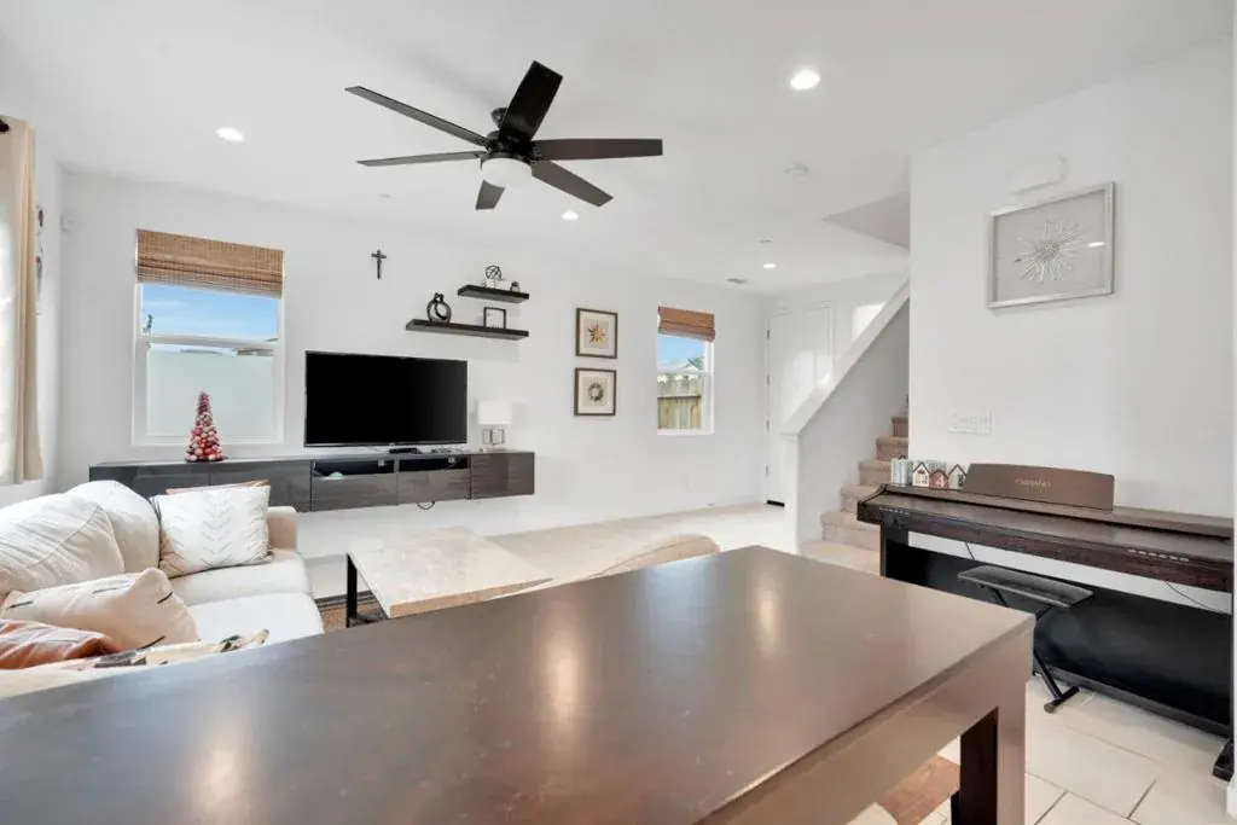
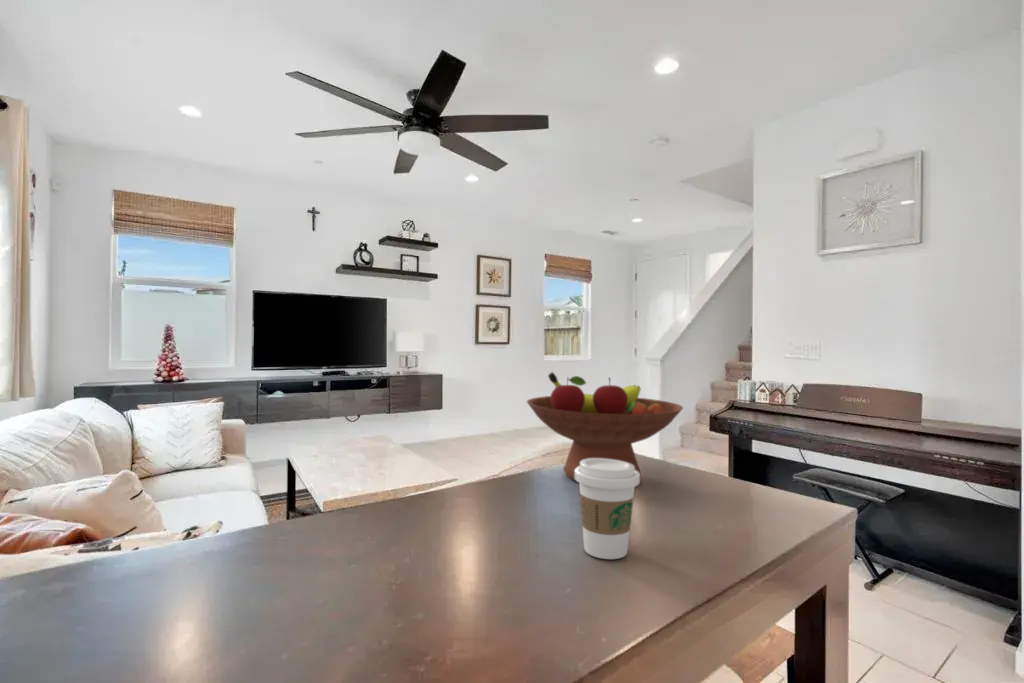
+ fruit bowl (602, 425)
+ coffee cup (606, 506)
